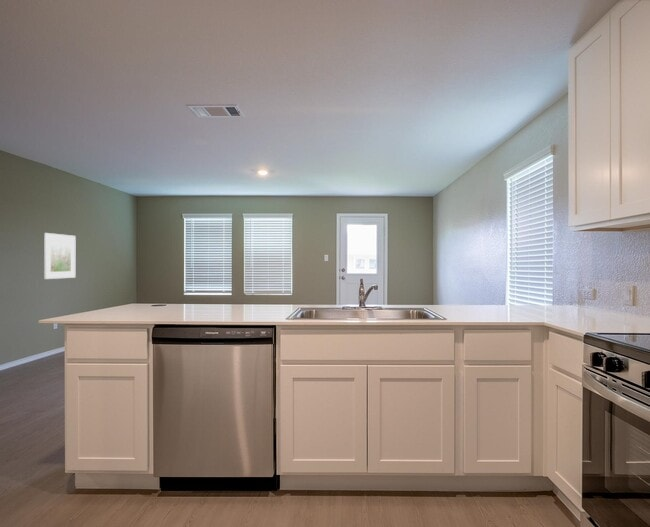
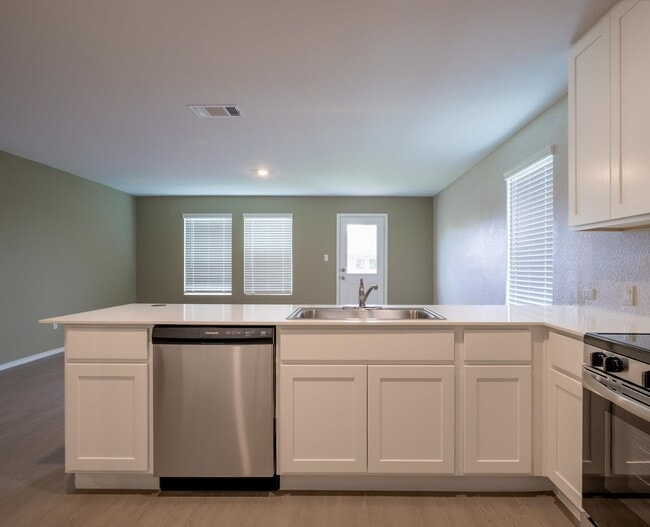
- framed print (60, 256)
